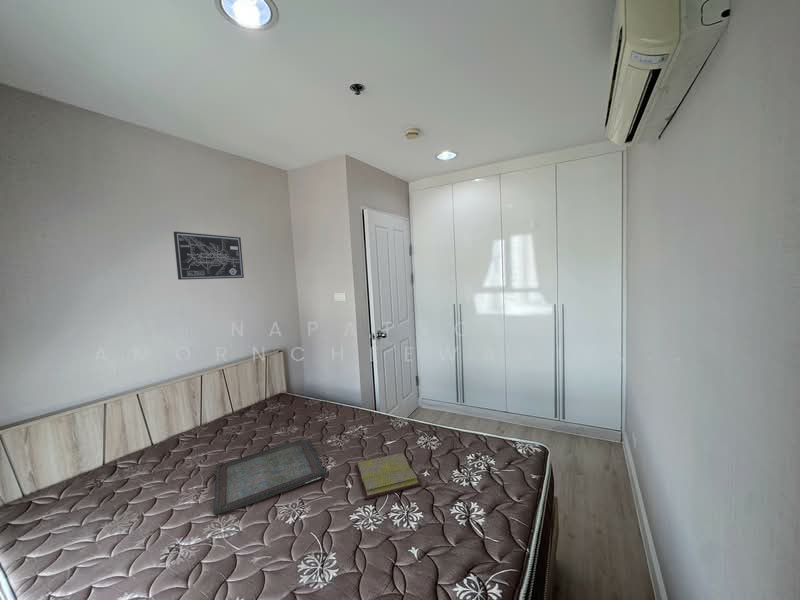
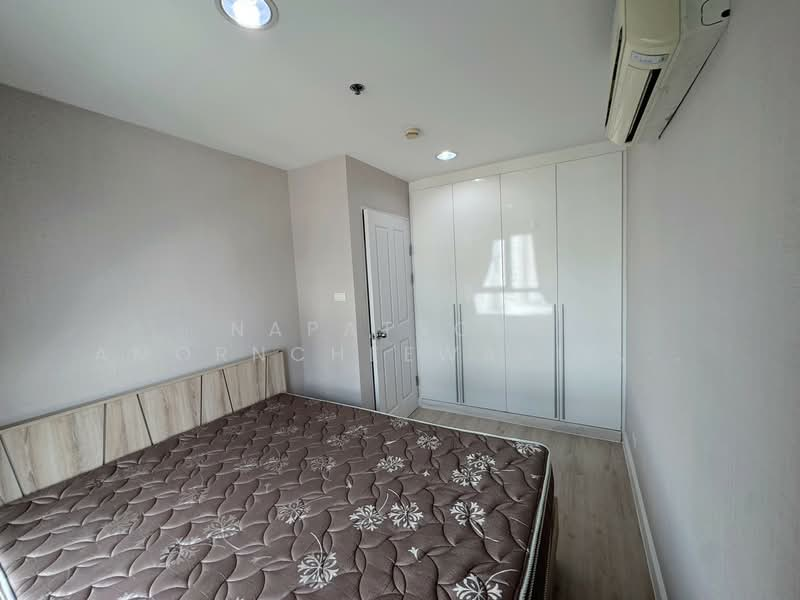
- wall art (211, 256)
- diary (386, 472)
- serving tray (269, 469)
